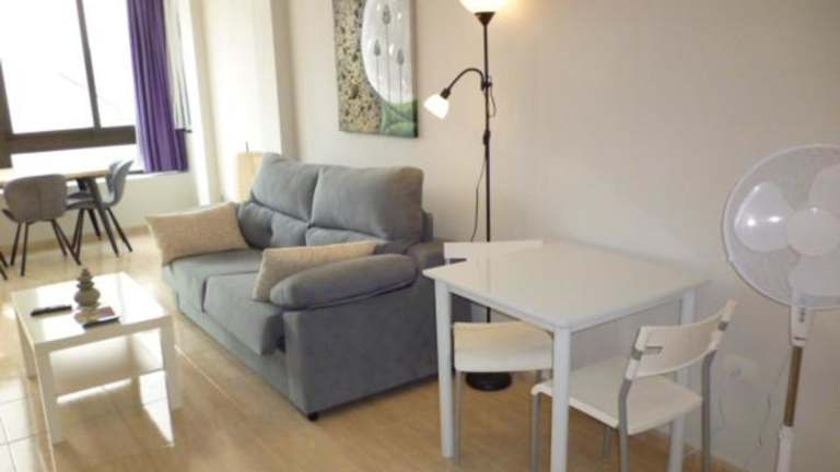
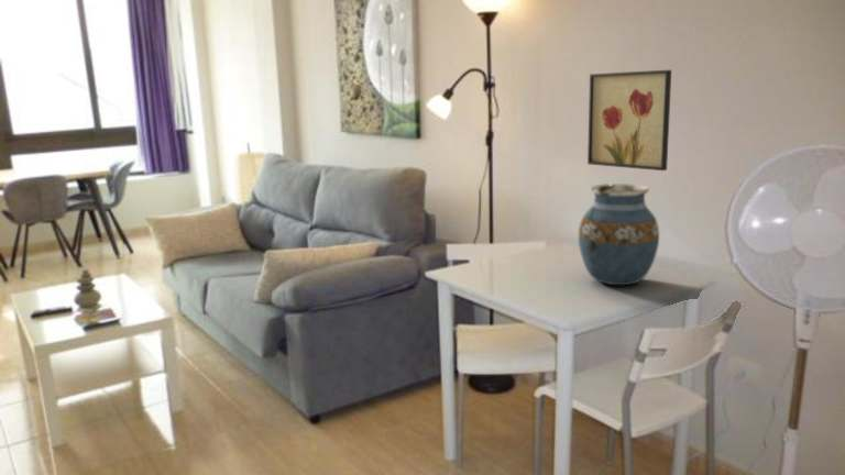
+ vase (617, 234)
+ wall art (627, 120)
